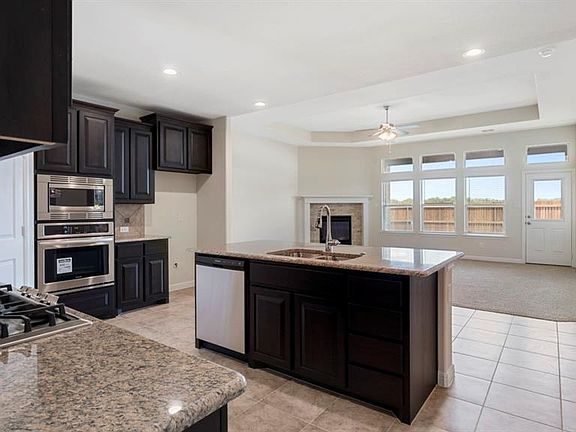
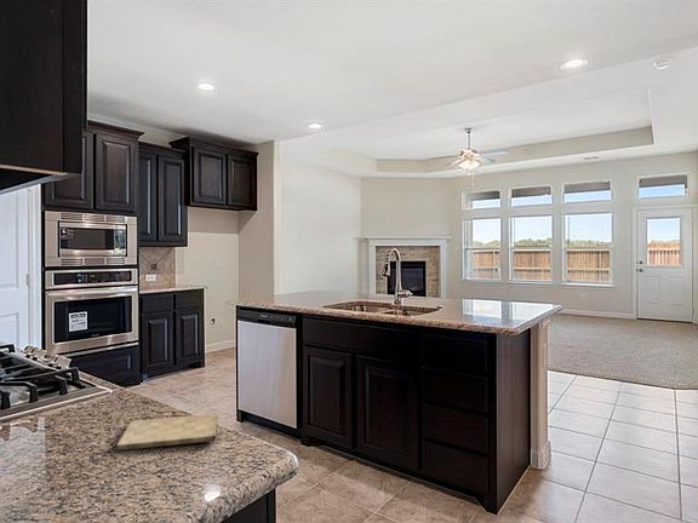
+ cutting board (171, 430)
